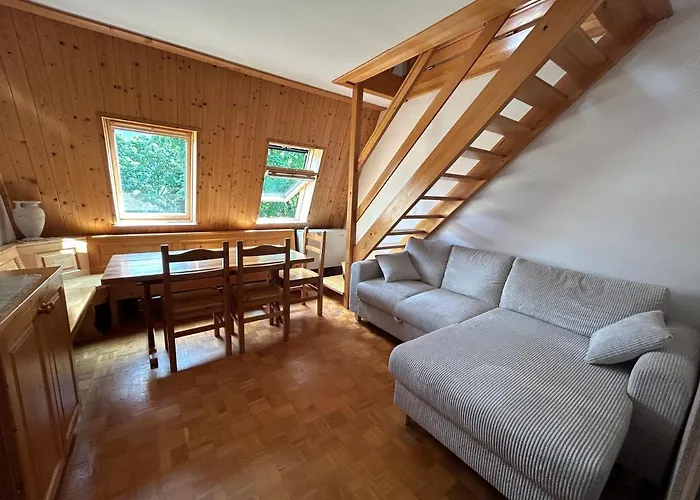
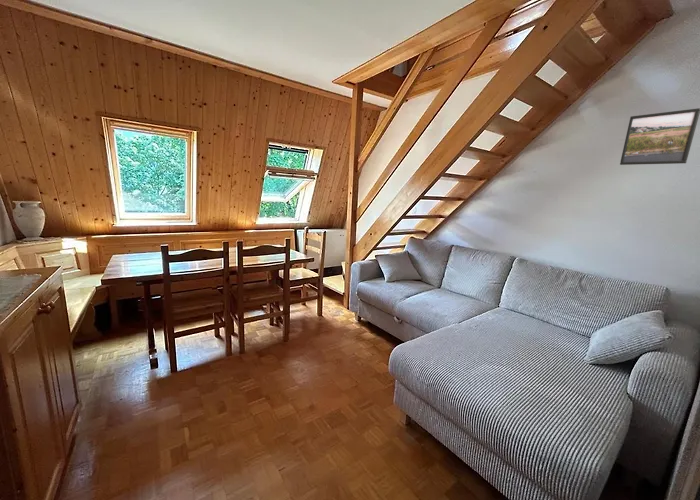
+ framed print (657, 138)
